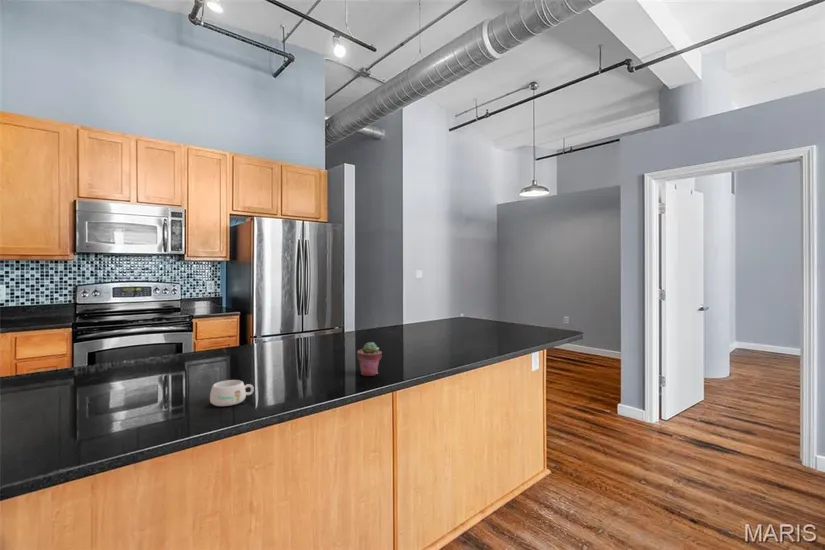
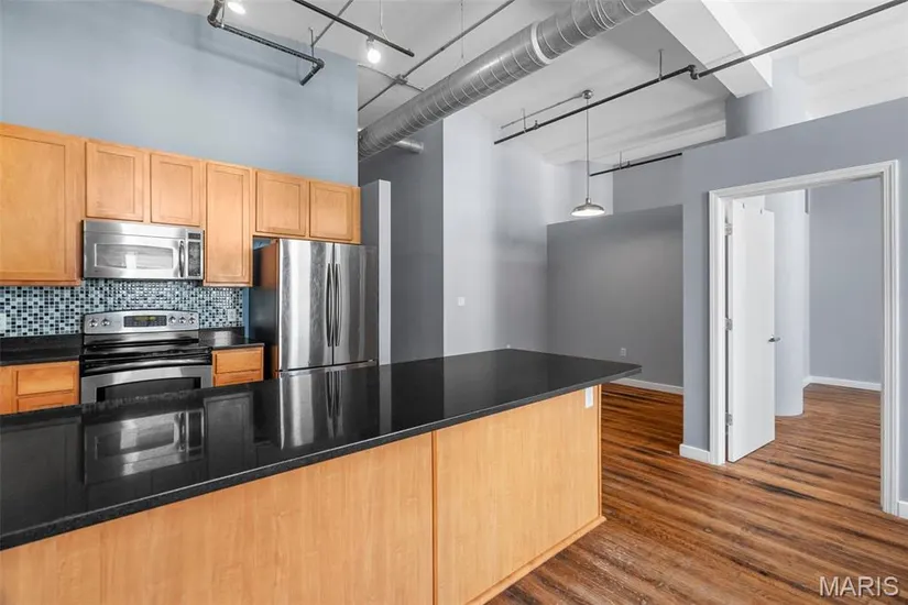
- mug (232, 392)
- potted succulent (369, 358)
